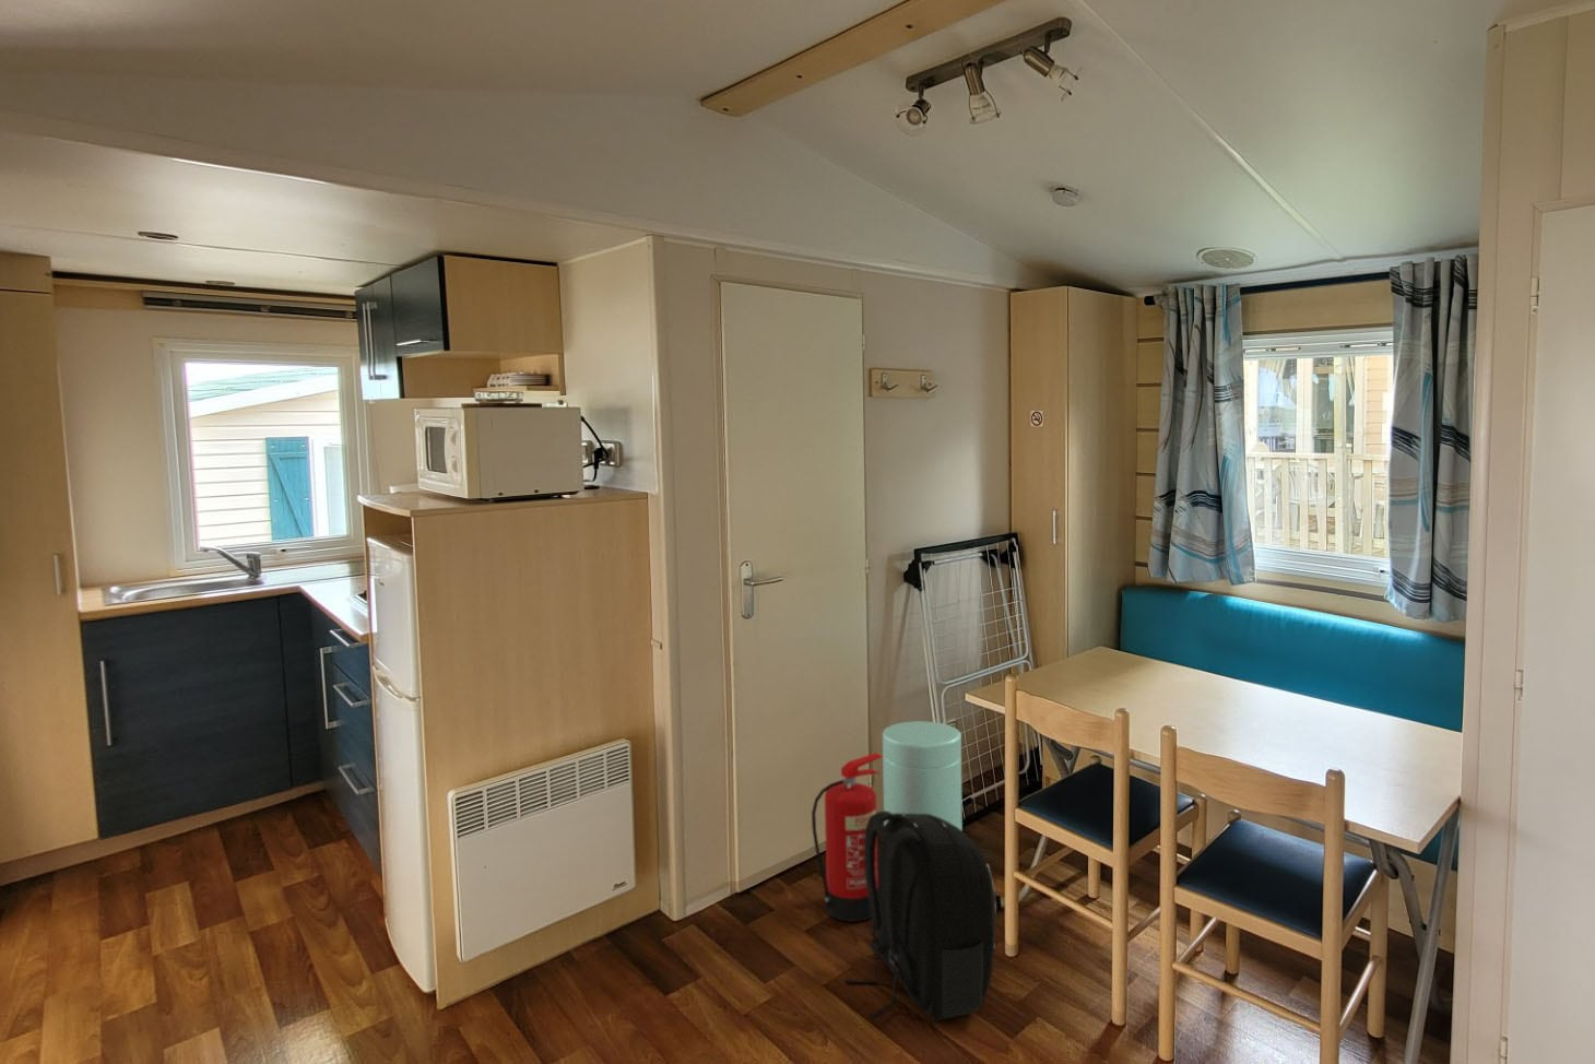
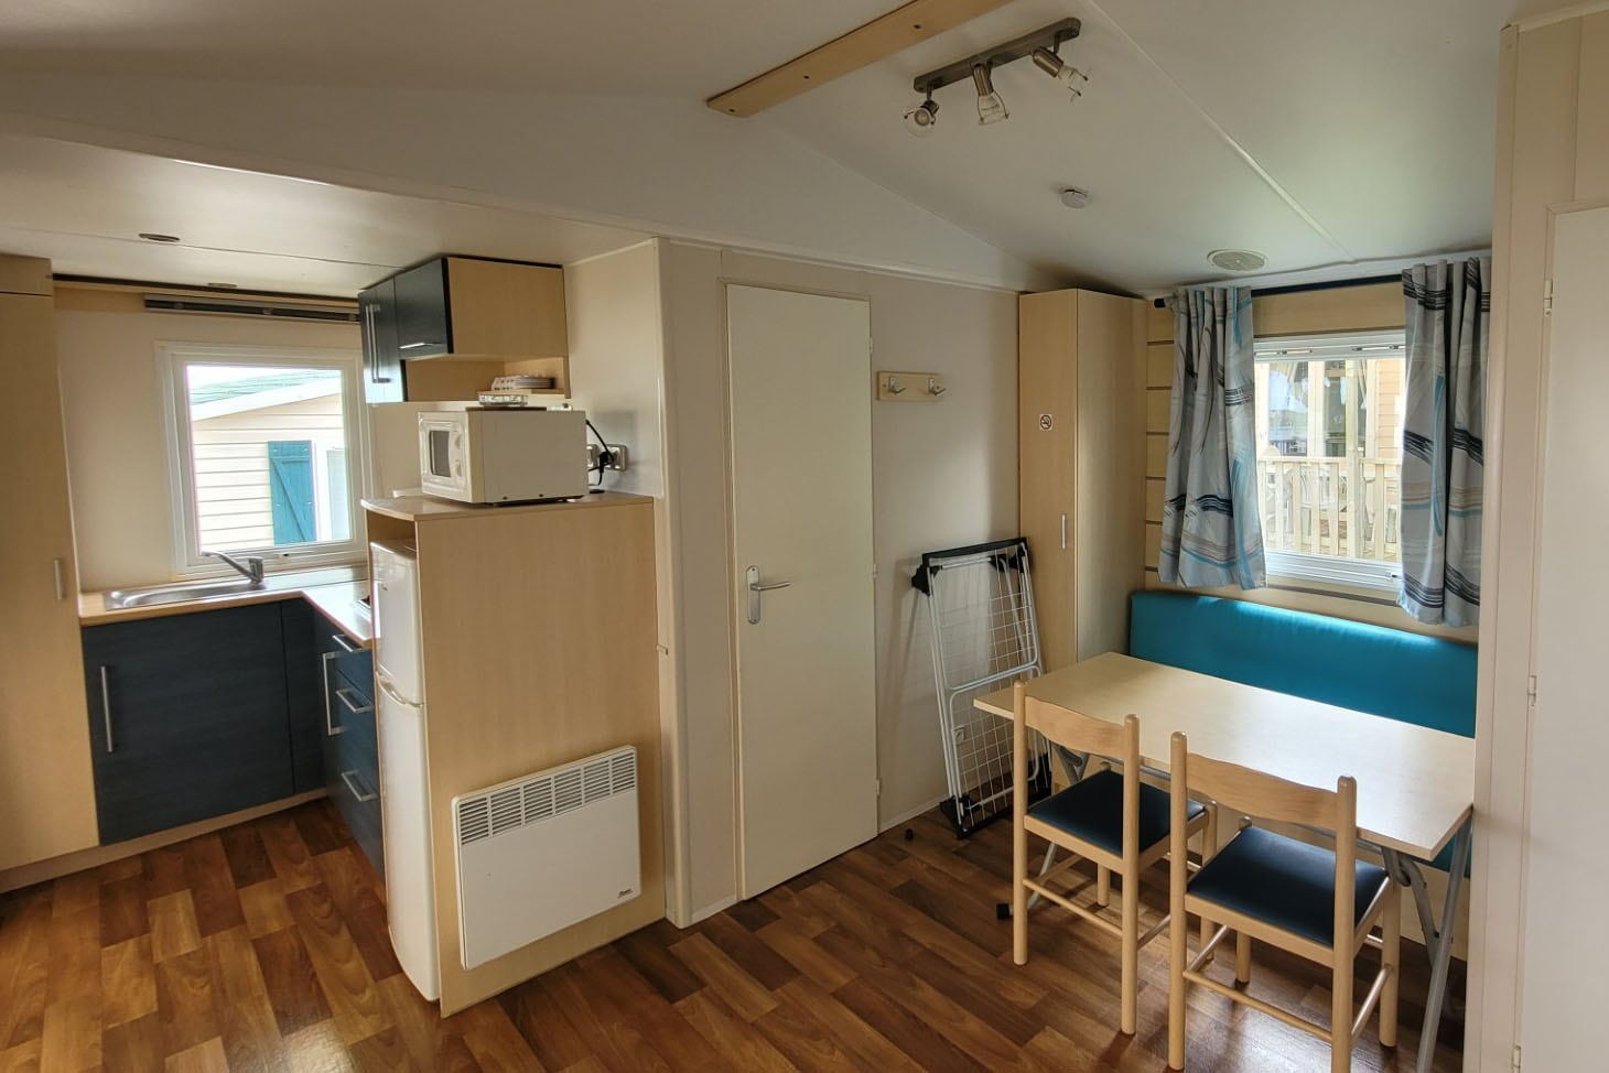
- fire extinguisher (848, 836)
- backpack (917, 902)
- trash can (917, 791)
